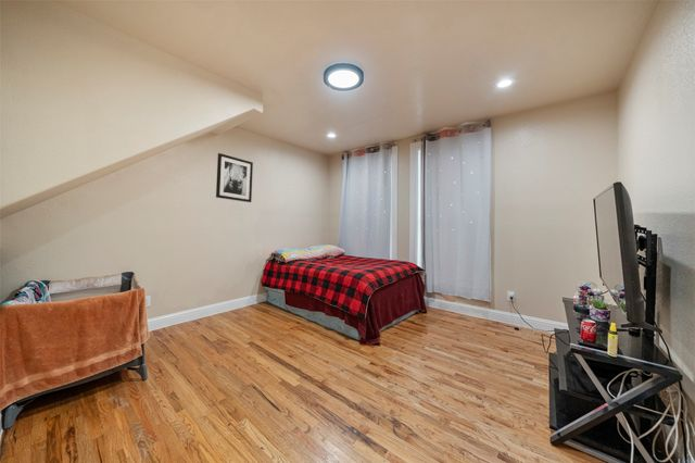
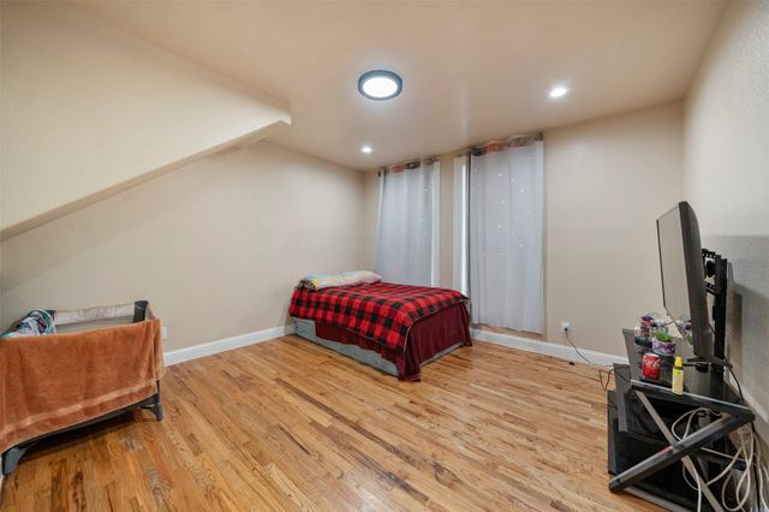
- wall art (235, 178)
